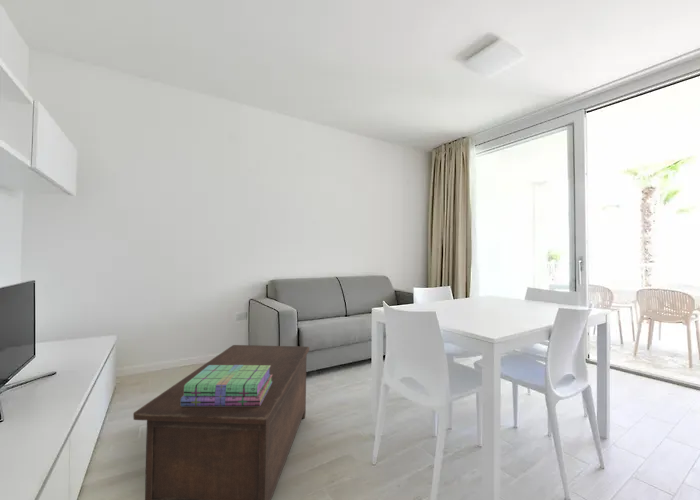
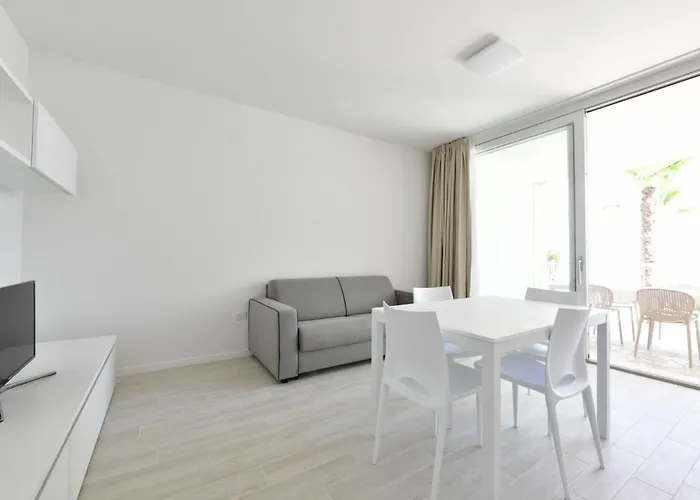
- stack of books (230, 383)
- cabinet (244, 413)
